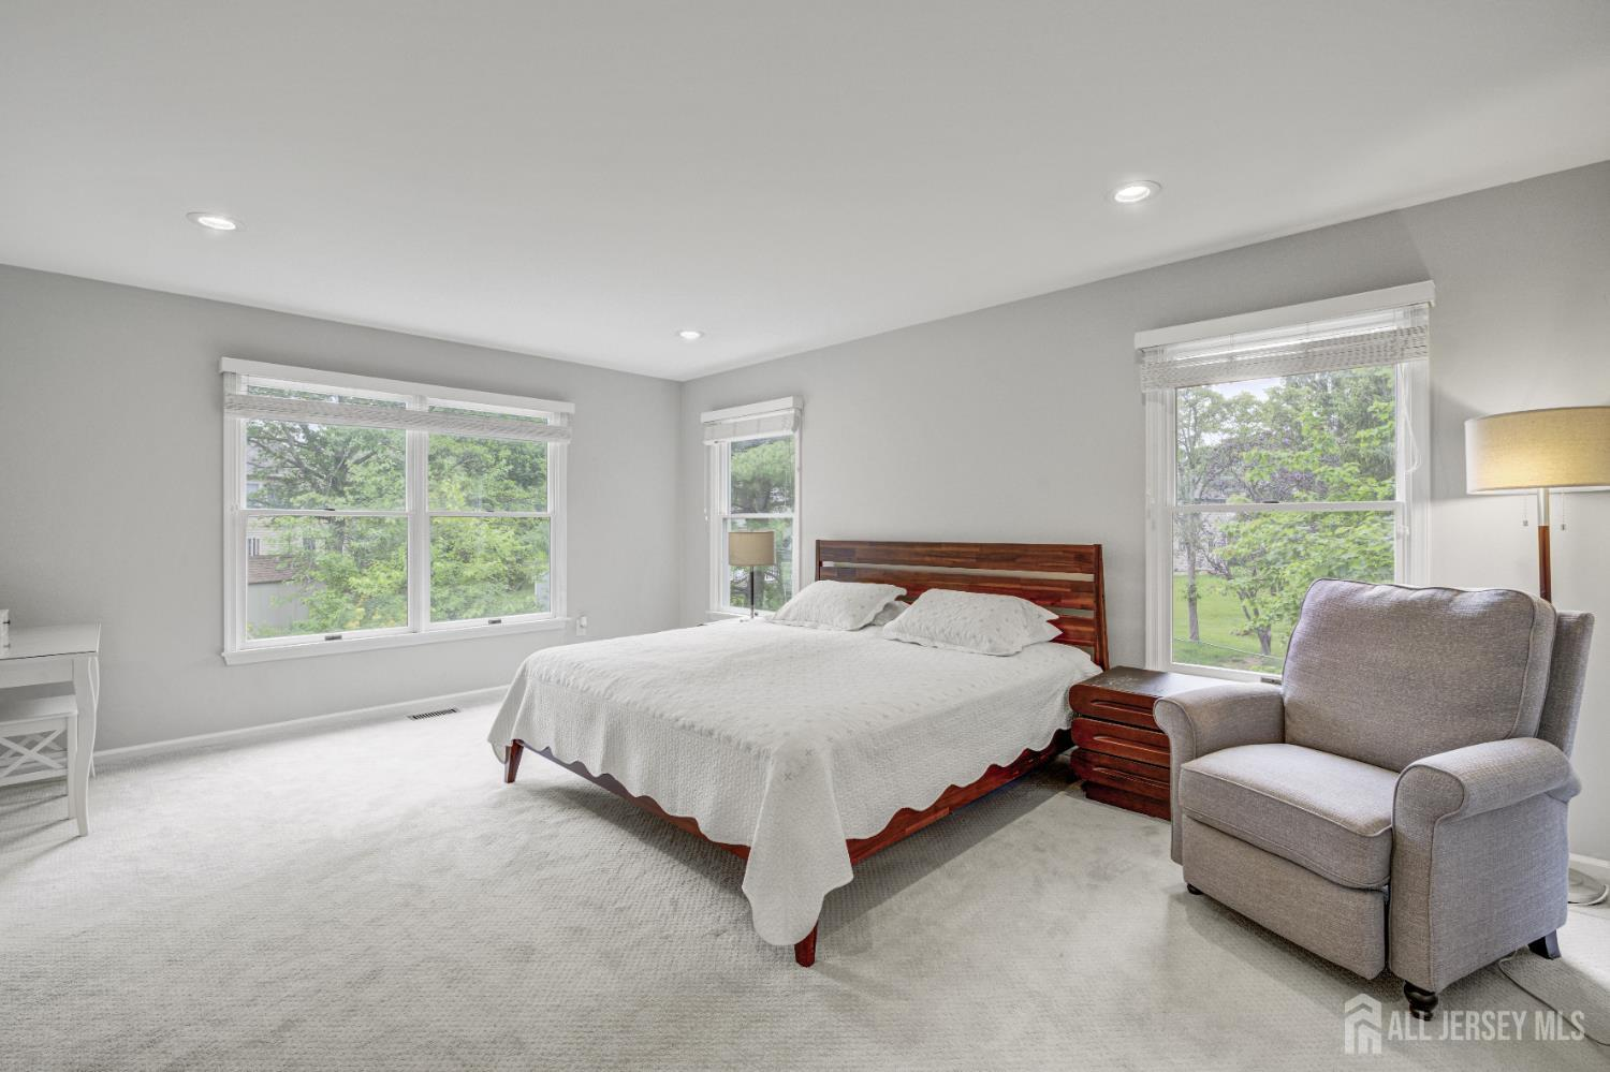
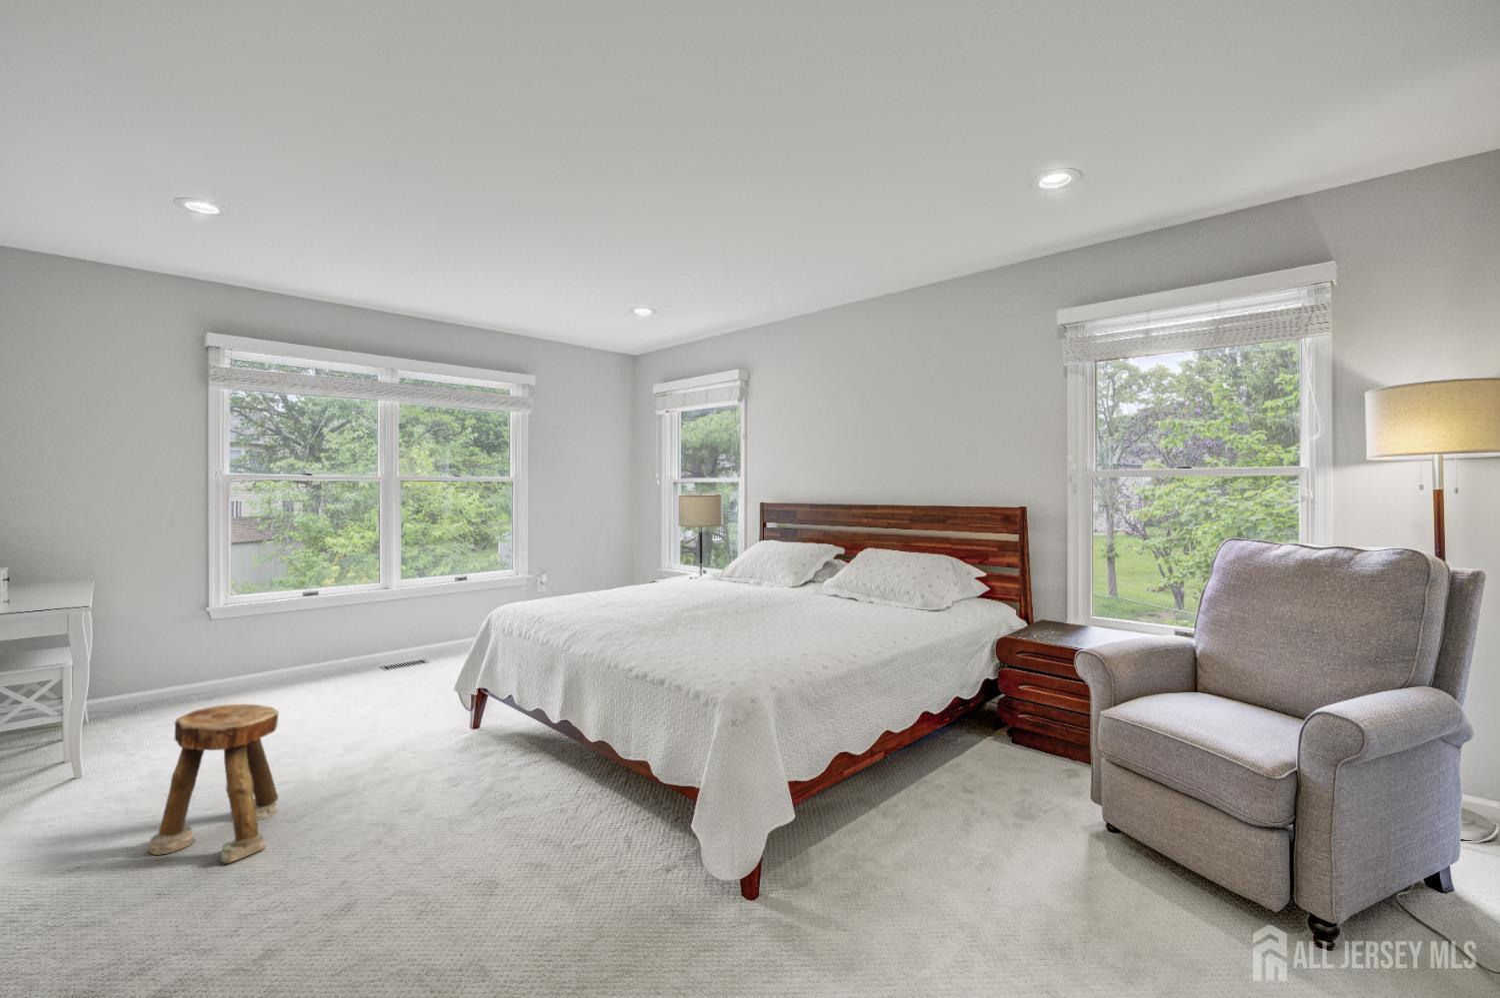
+ stool (232, 774)
